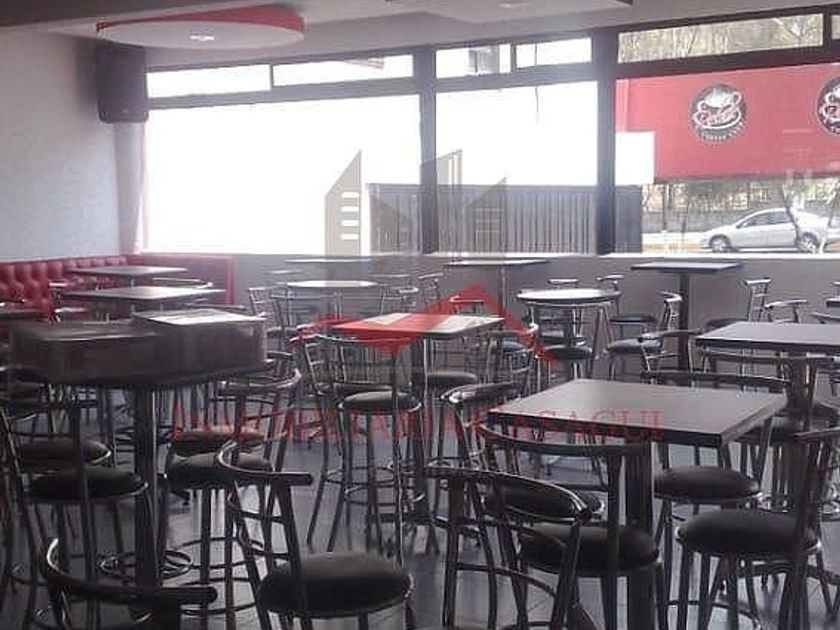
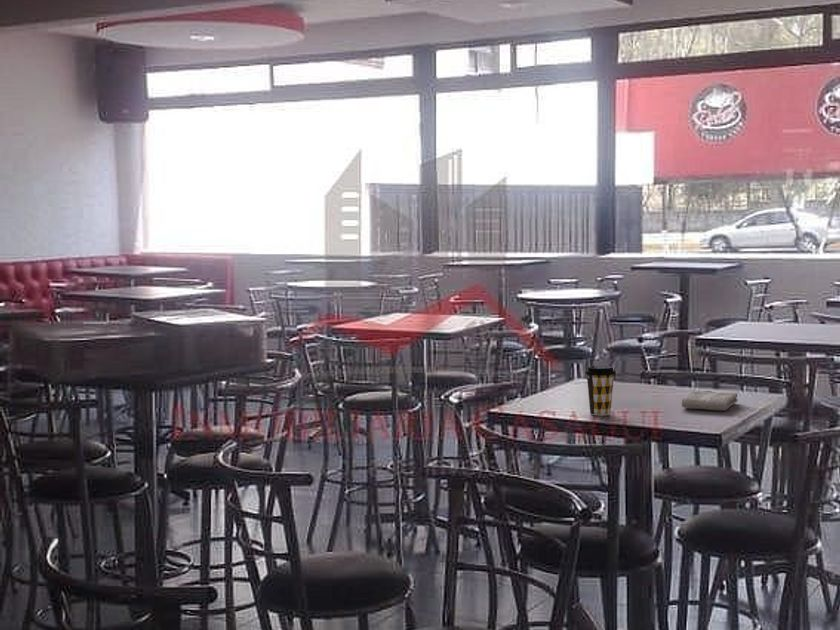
+ washcloth (710, 399)
+ coffee cup (600, 390)
